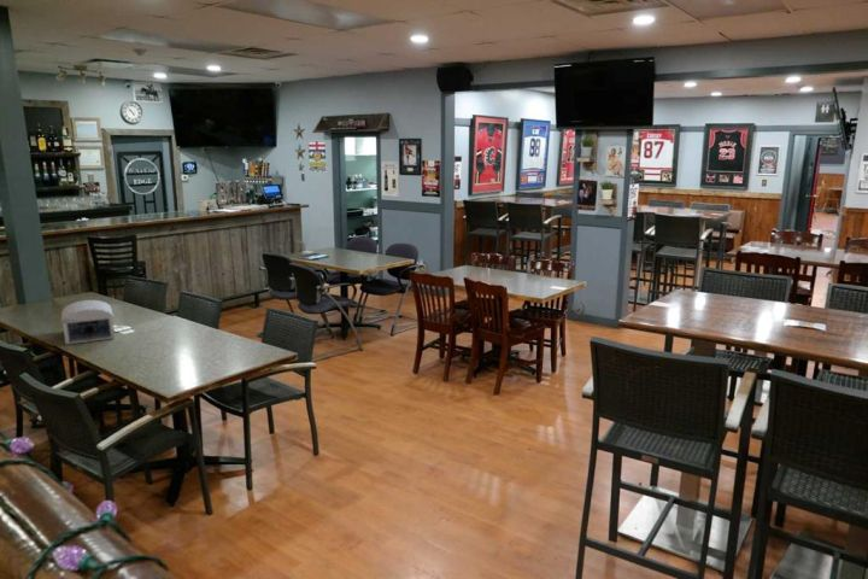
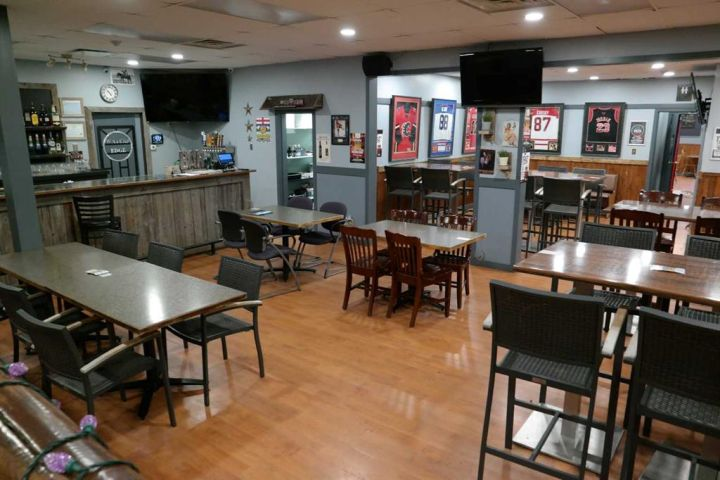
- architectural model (87, 320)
